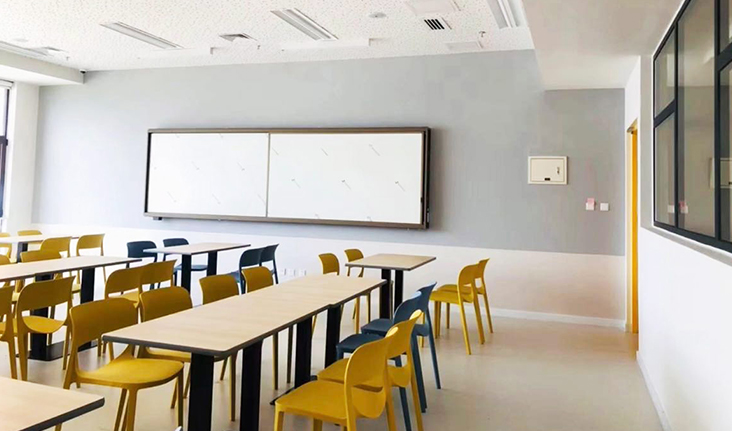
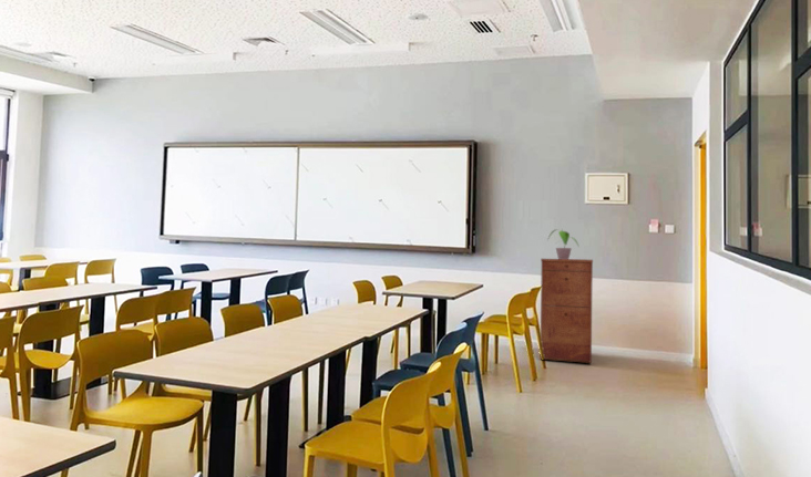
+ potted plant (564, 243)
+ filing cabinet (566, 308)
